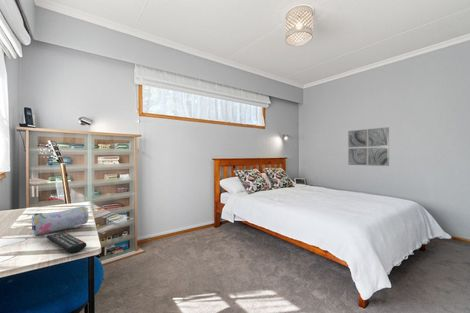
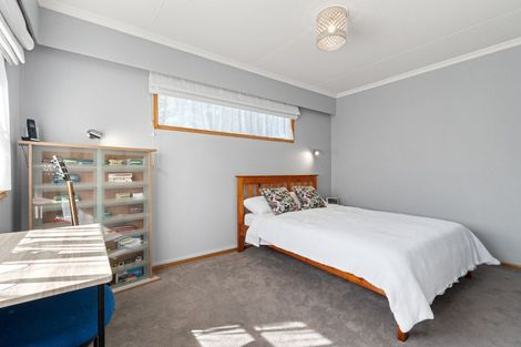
- pencil case (61, 219)
- wall art (366, 146)
- remote control (65, 241)
